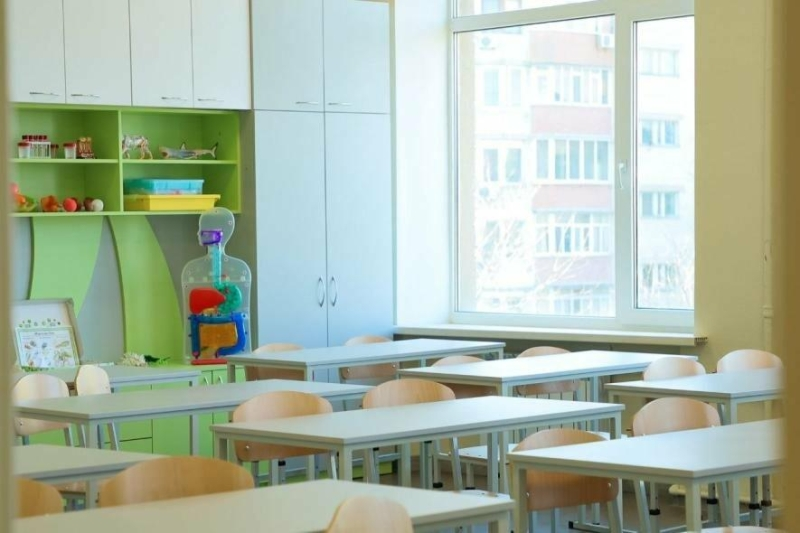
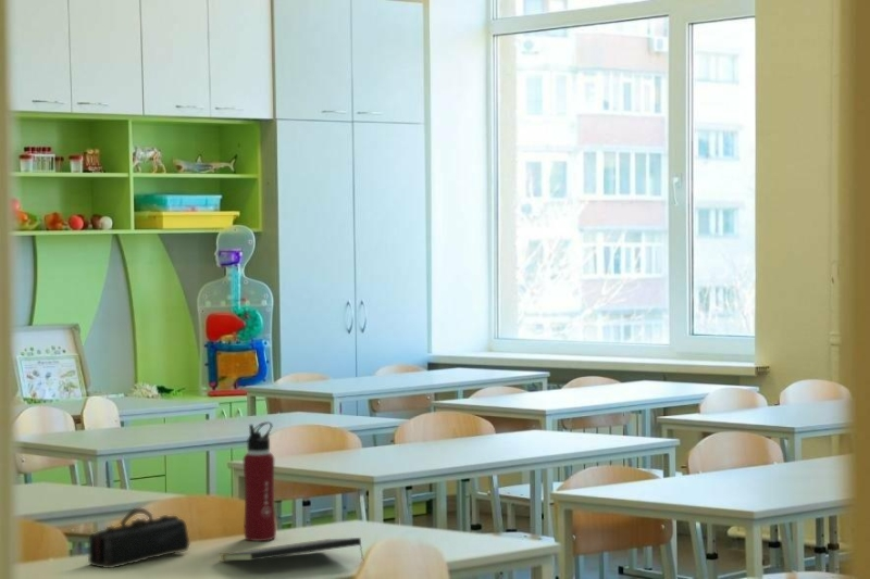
+ notepad (289, 549)
+ water bottle (259, 480)
+ pencil case (138, 532)
